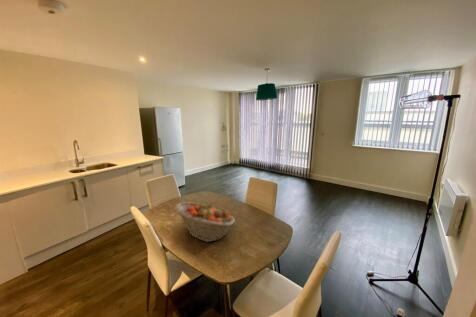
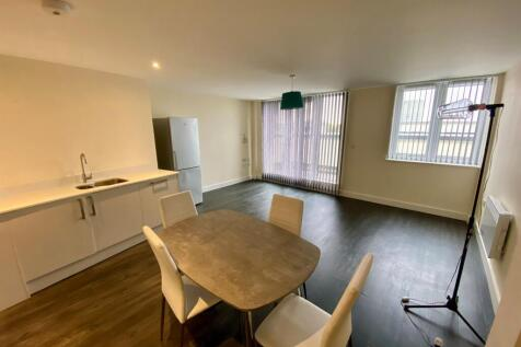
- fruit basket (205, 217)
